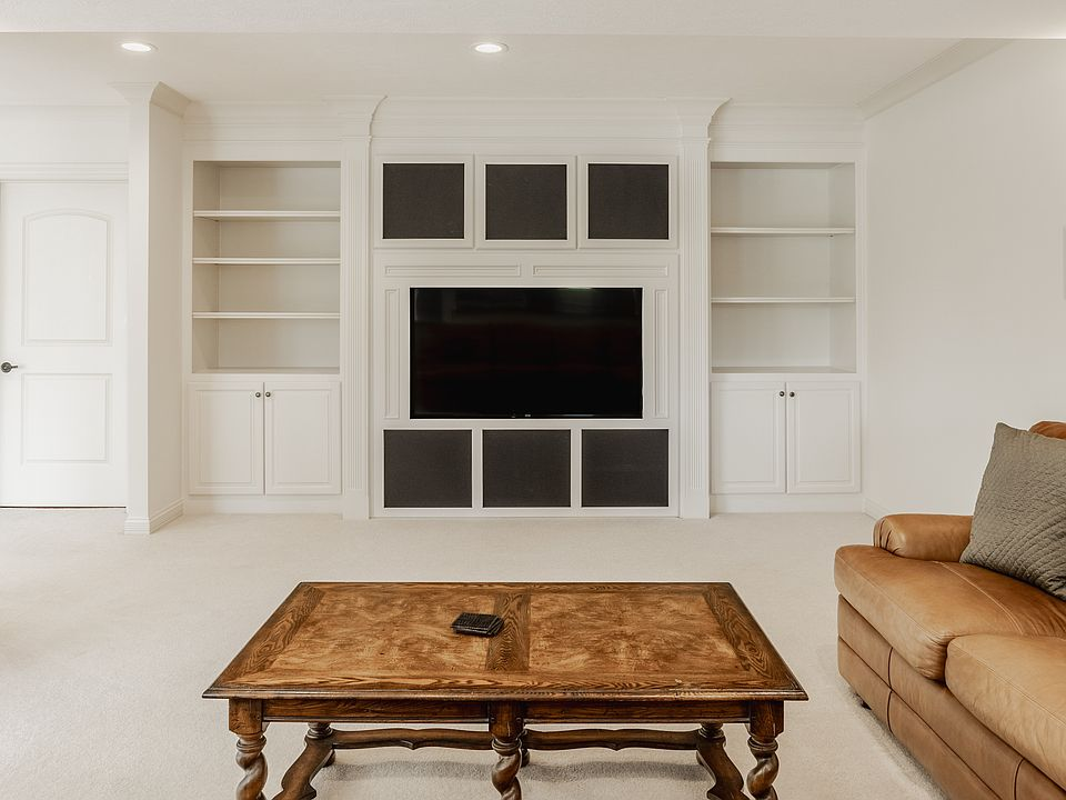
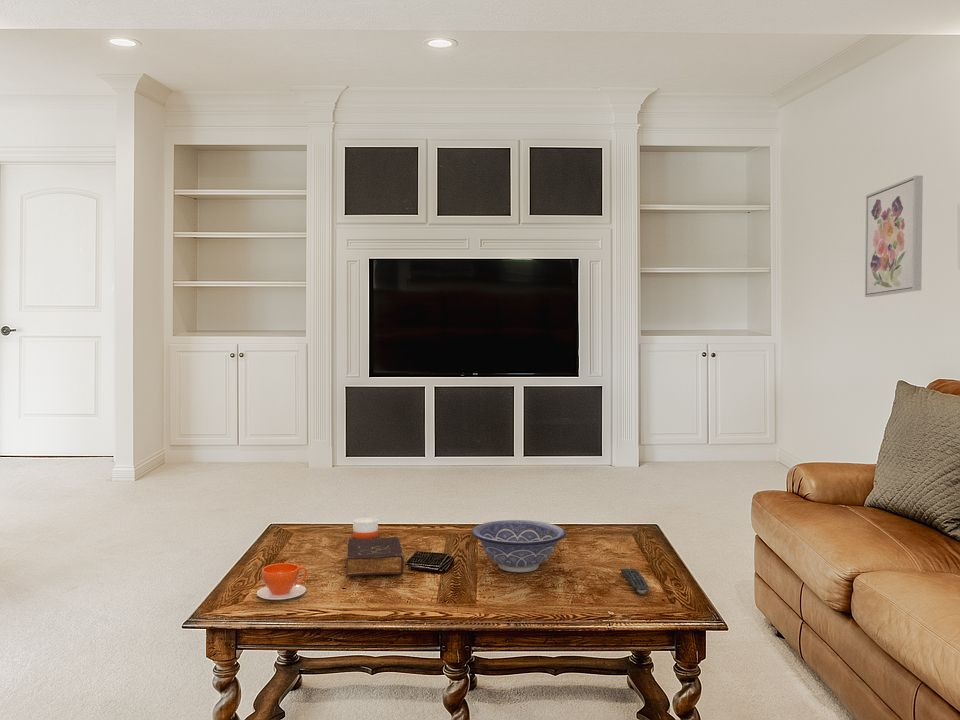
+ book (374, 555)
+ remote control (635, 580)
+ candle (365, 519)
+ teacup (282, 580)
+ wall art (892, 240)
+ decorative bowl (518, 548)
